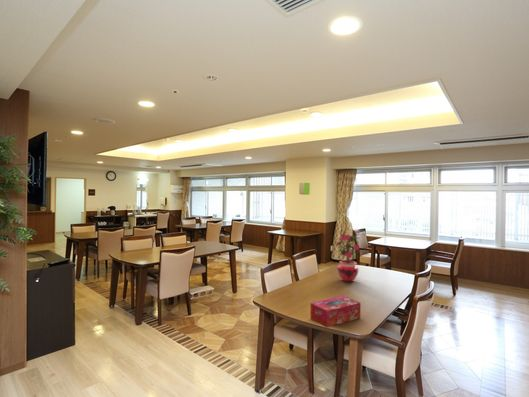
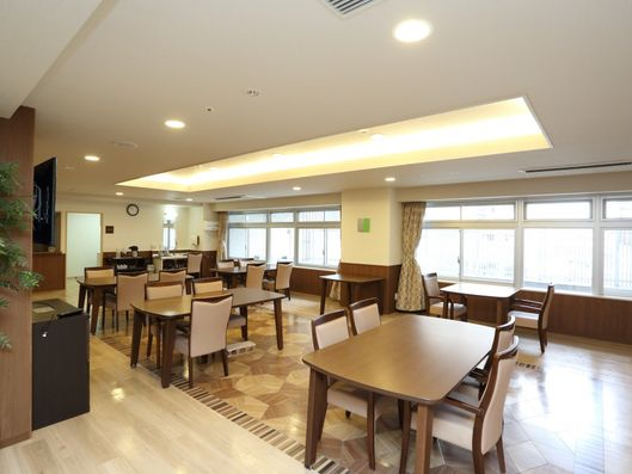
- potted flower (346, 254)
- tissue box (335, 310)
